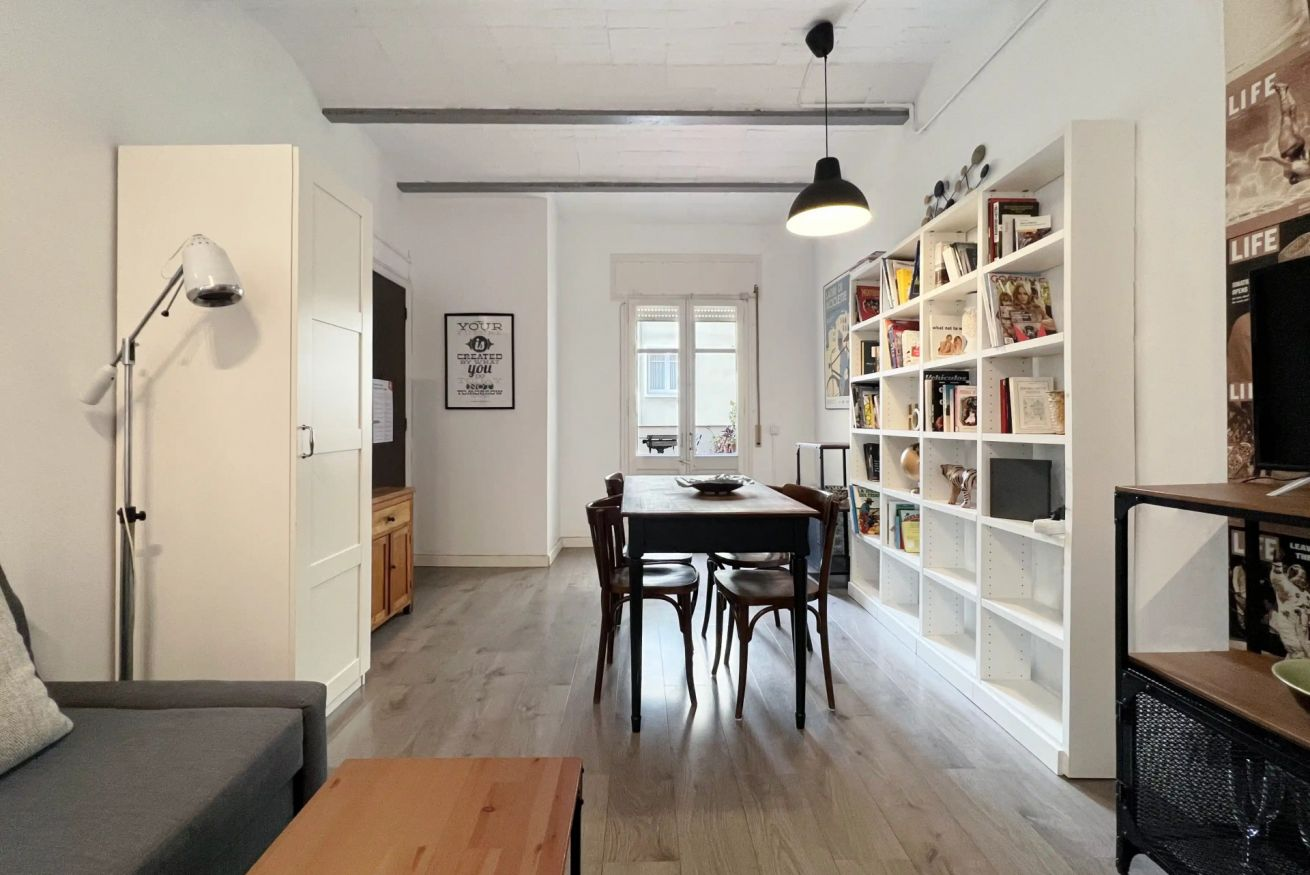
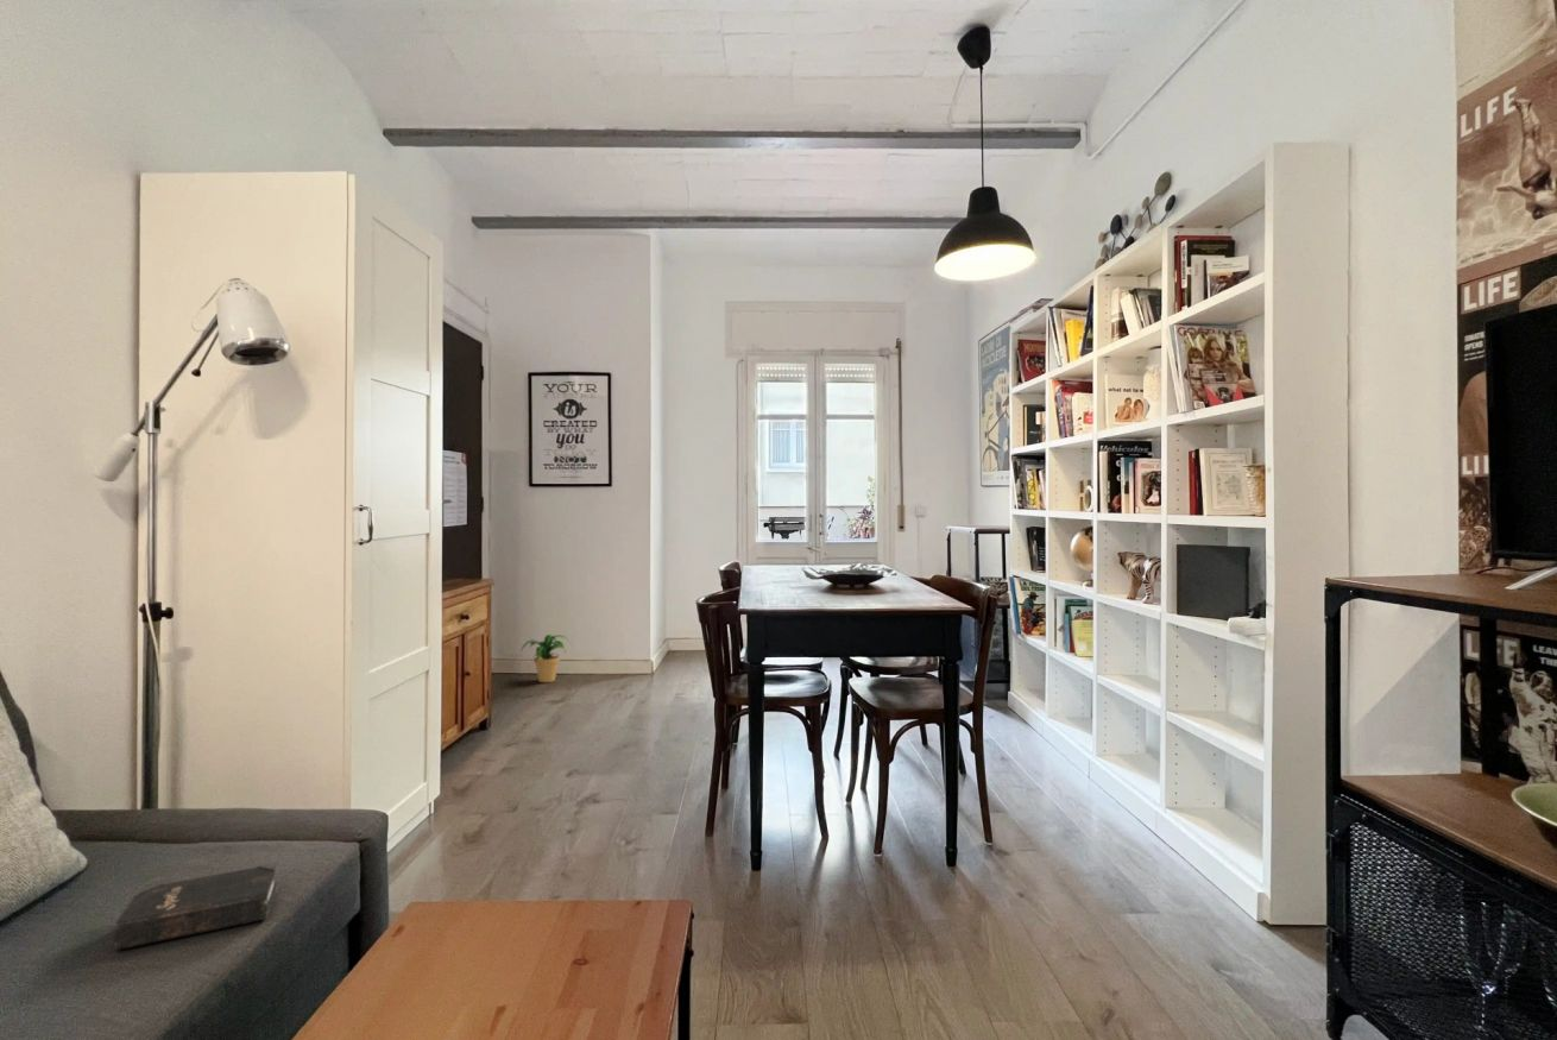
+ hardback book (202, 903)
+ potted plant (547, 658)
